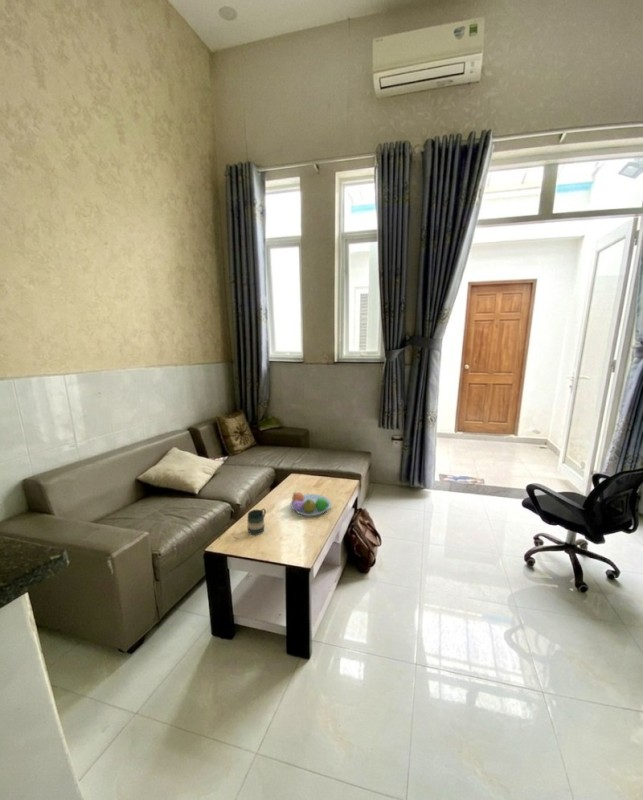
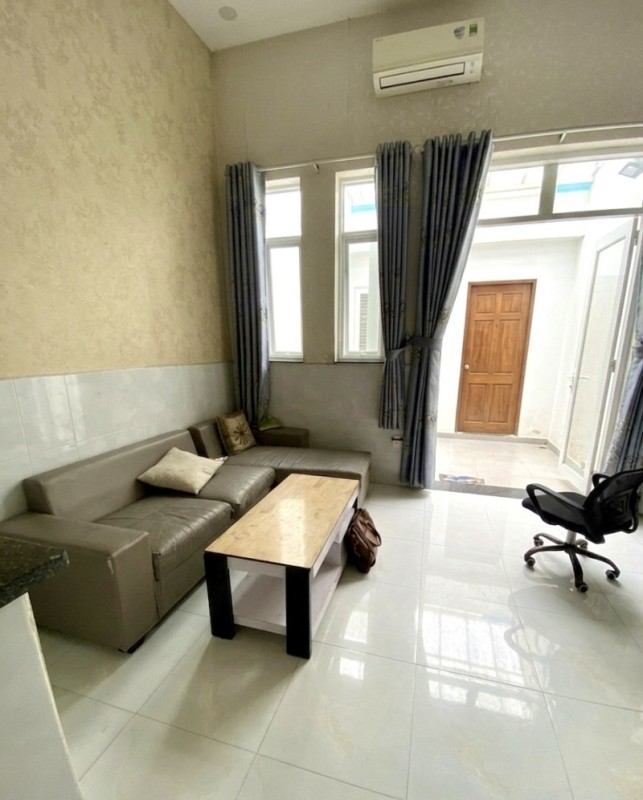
- fruit bowl (311, 500)
- mug (258, 520)
